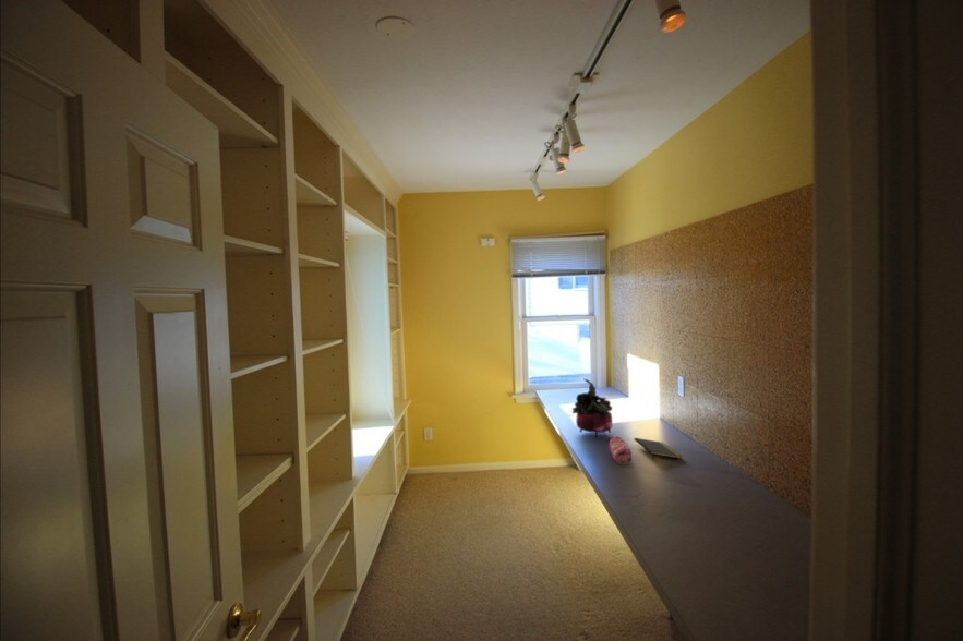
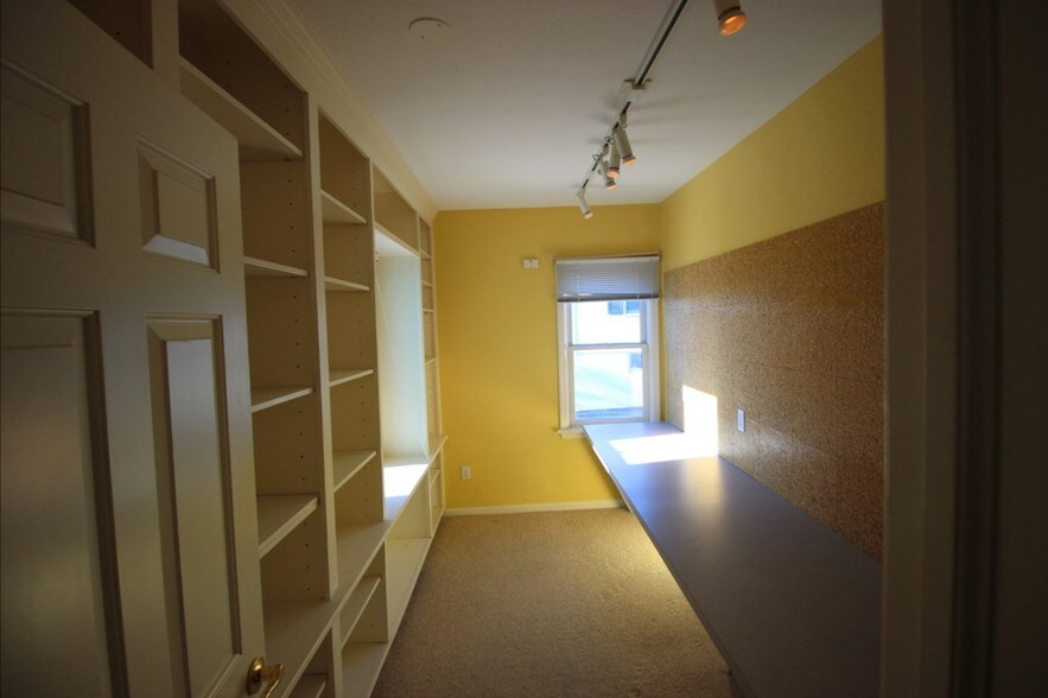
- notepad (657, 447)
- pencil case (619, 449)
- potted plant (594, 406)
